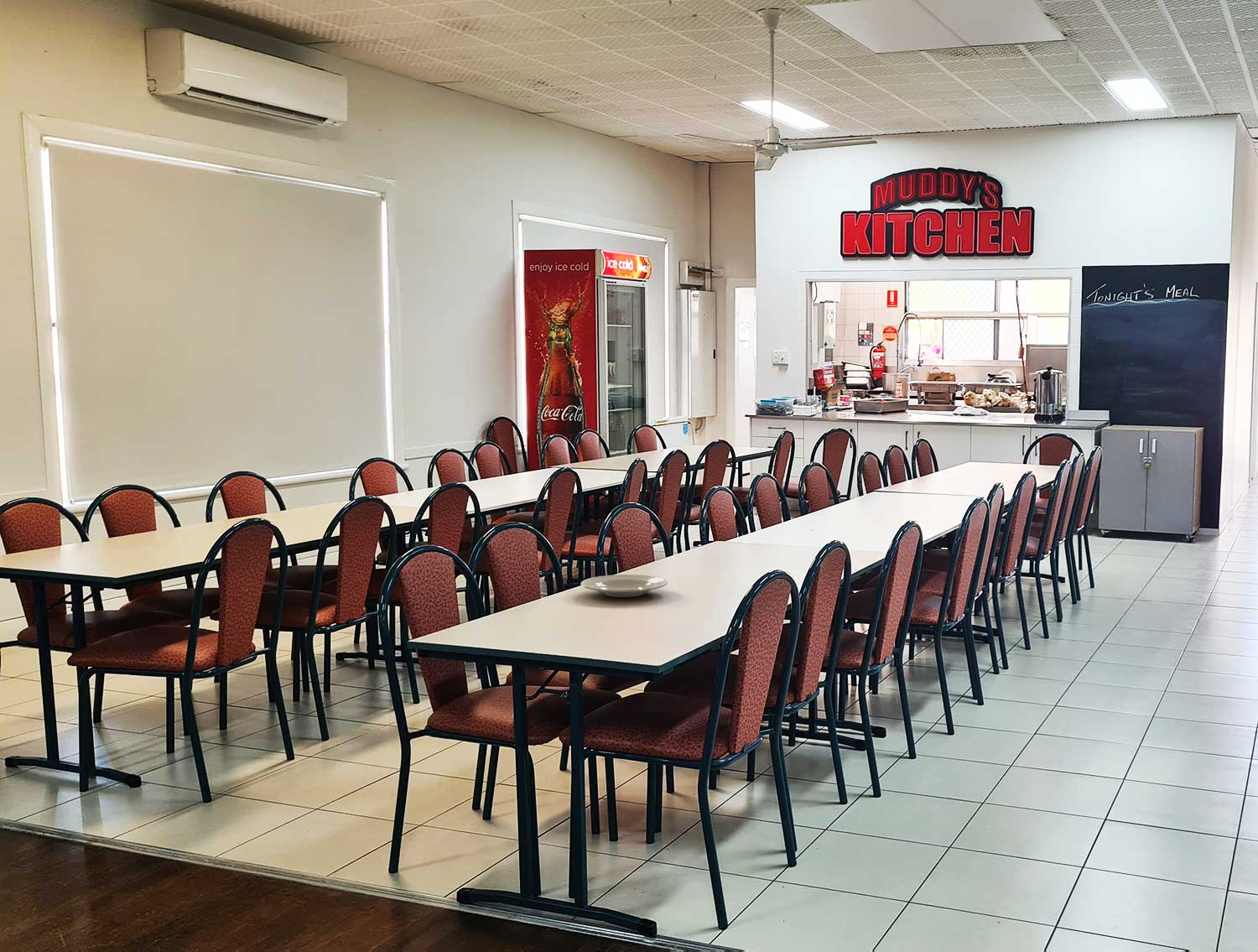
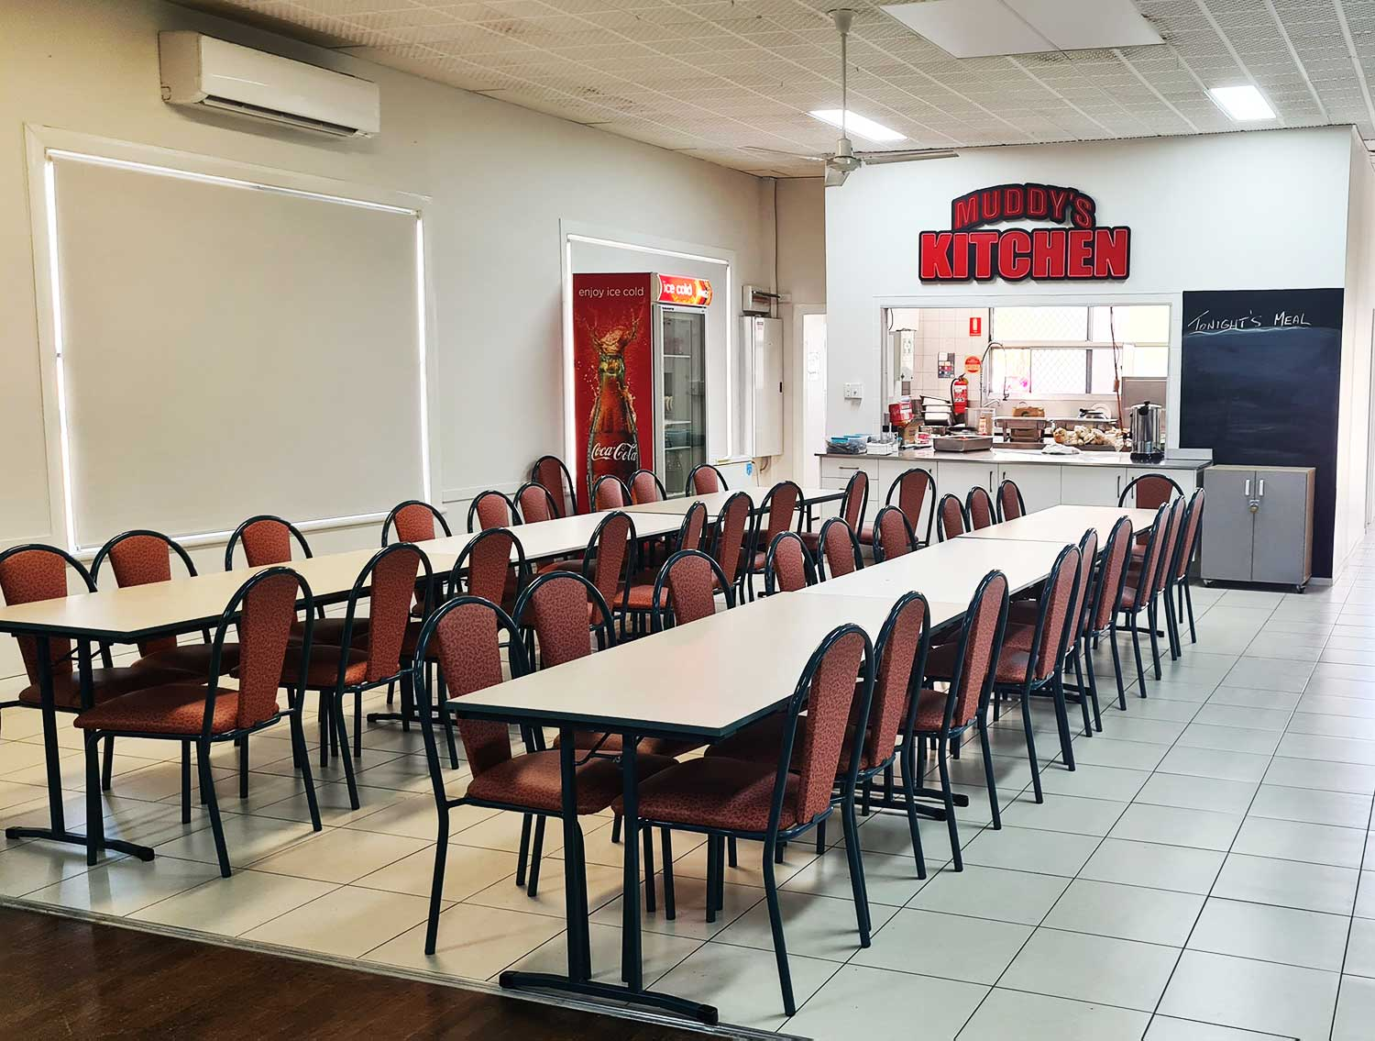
- plate (624, 587)
